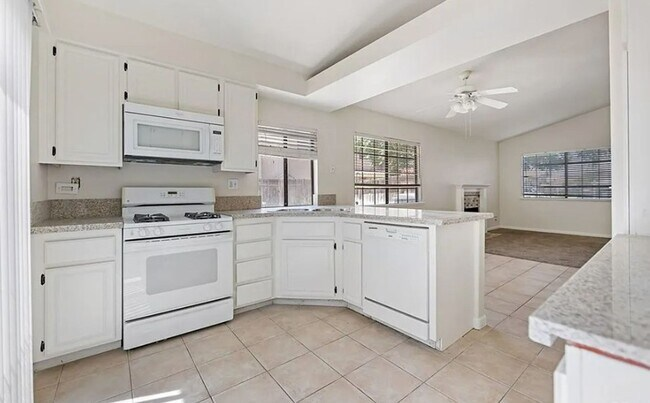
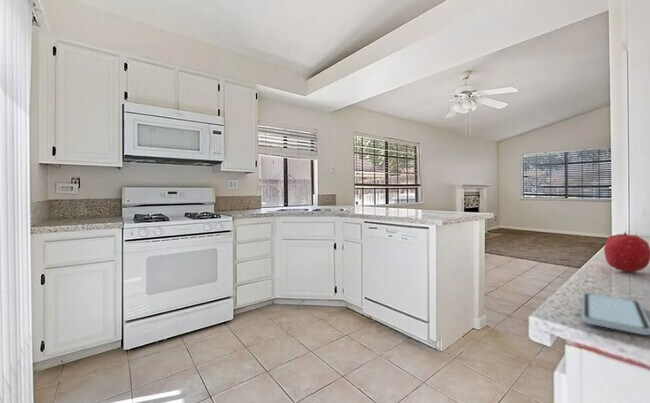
+ smartphone (612, 310)
+ fruit (626, 250)
